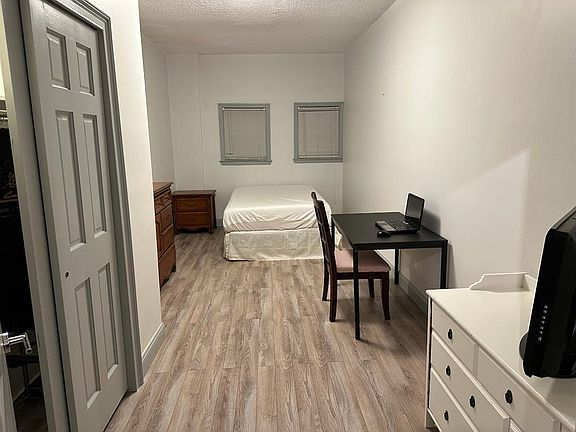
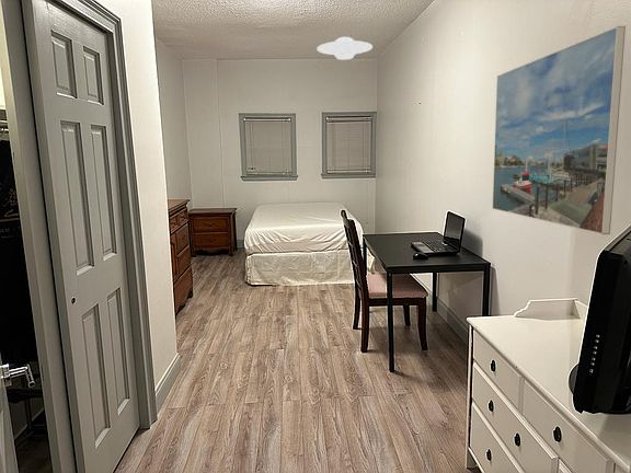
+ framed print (542, 139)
+ ceiling light (344, 47)
